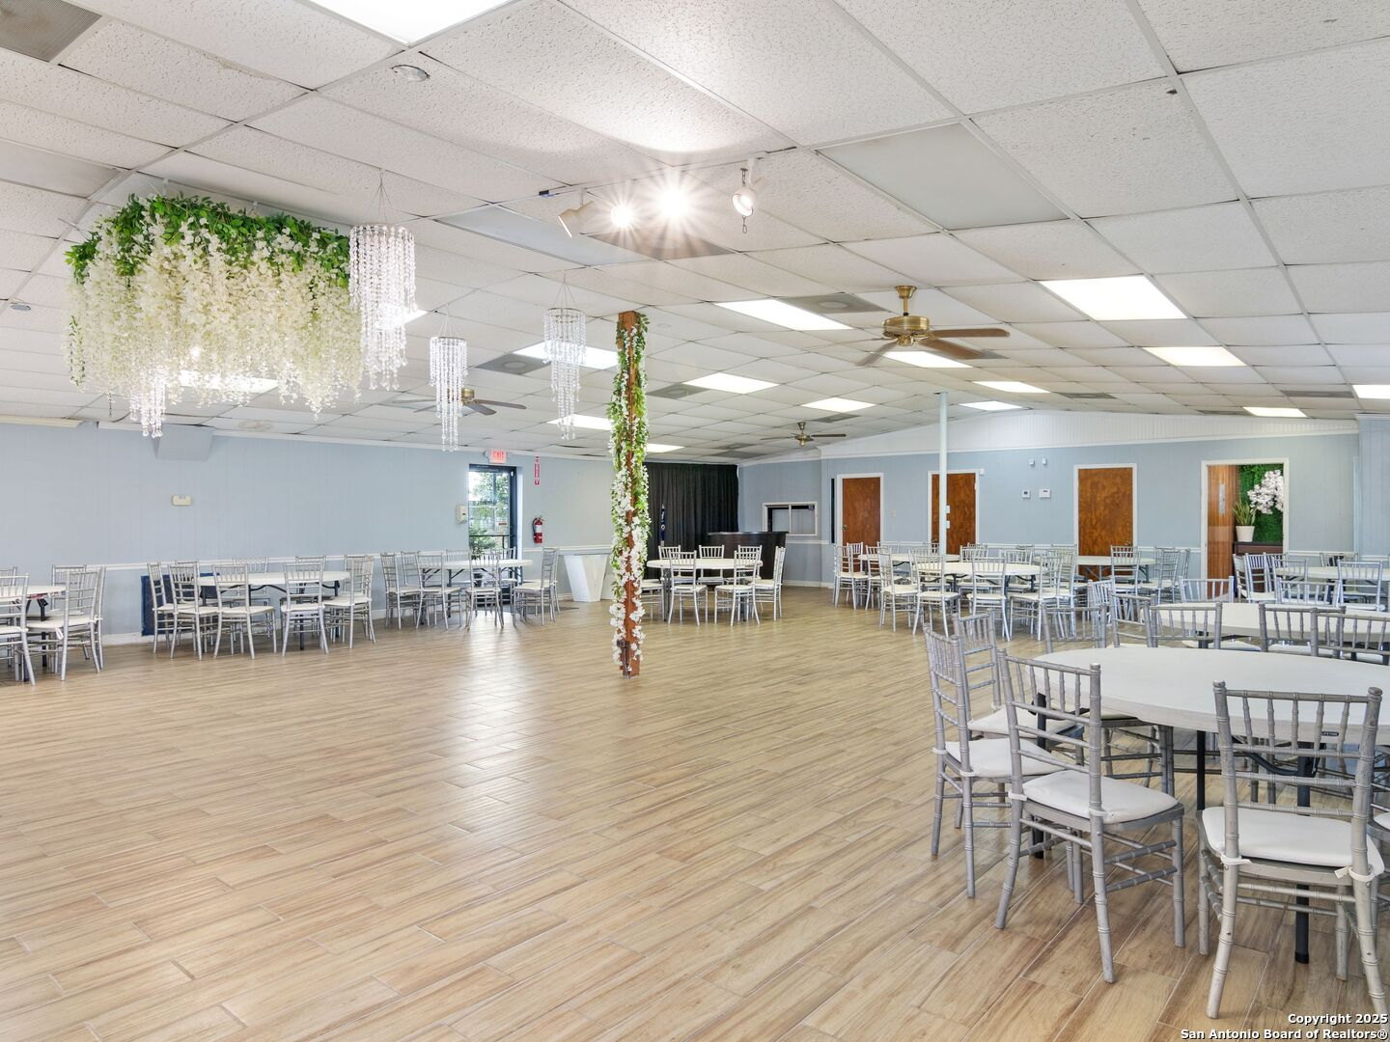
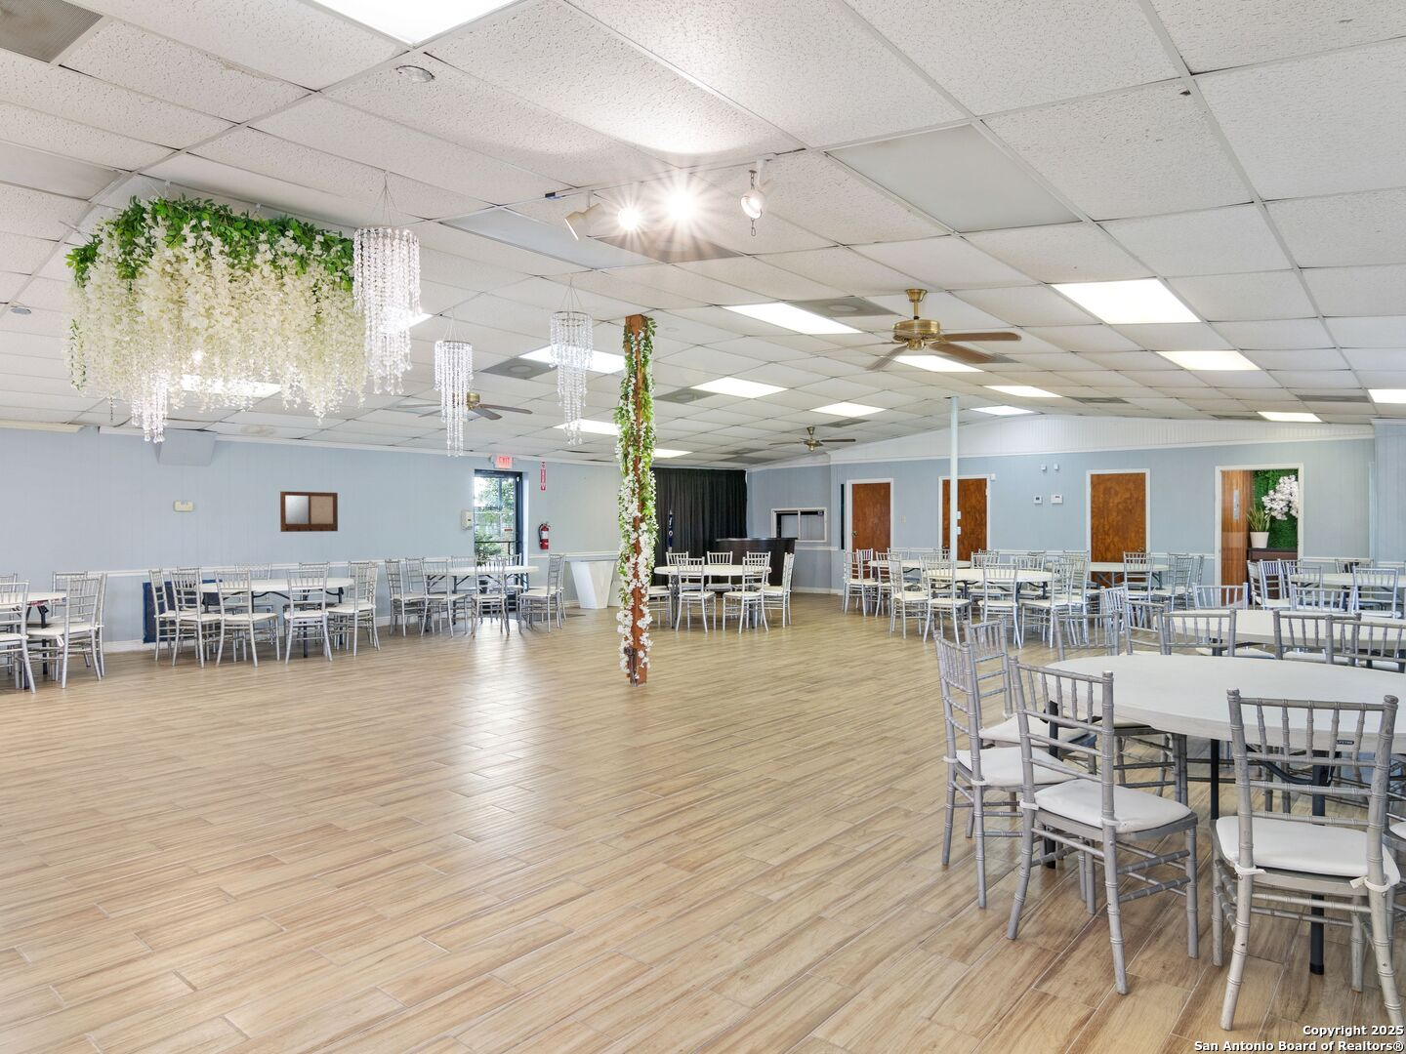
+ writing board (310, 512)
